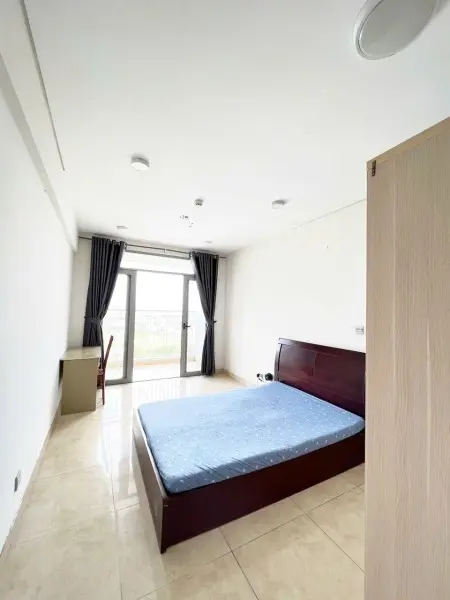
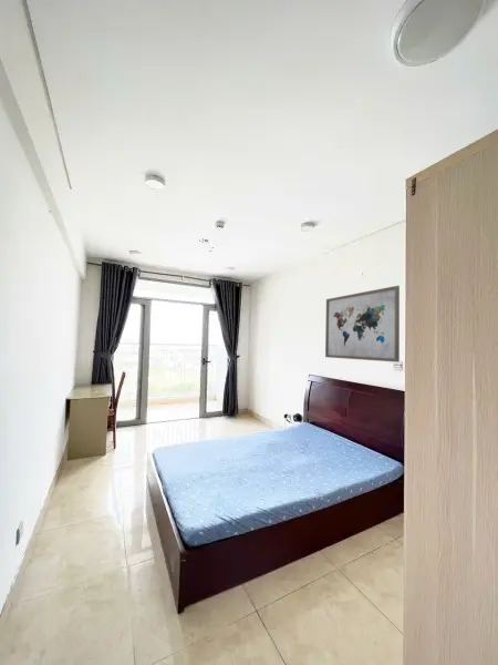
+ wall art (357, 326)
